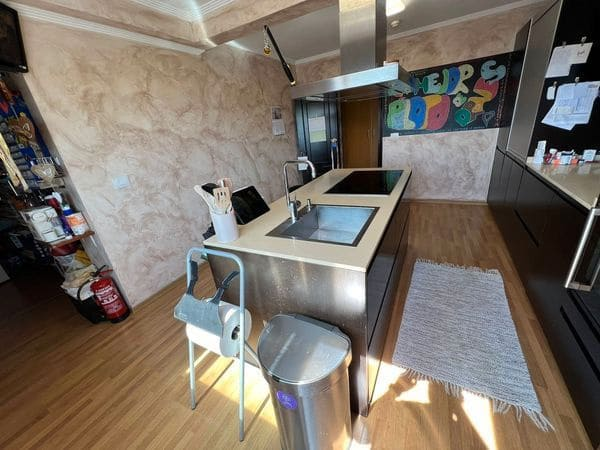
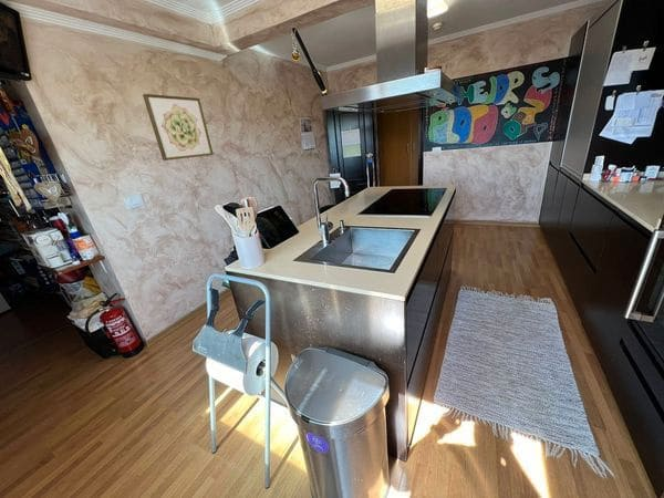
+ wall art (181, 127)
